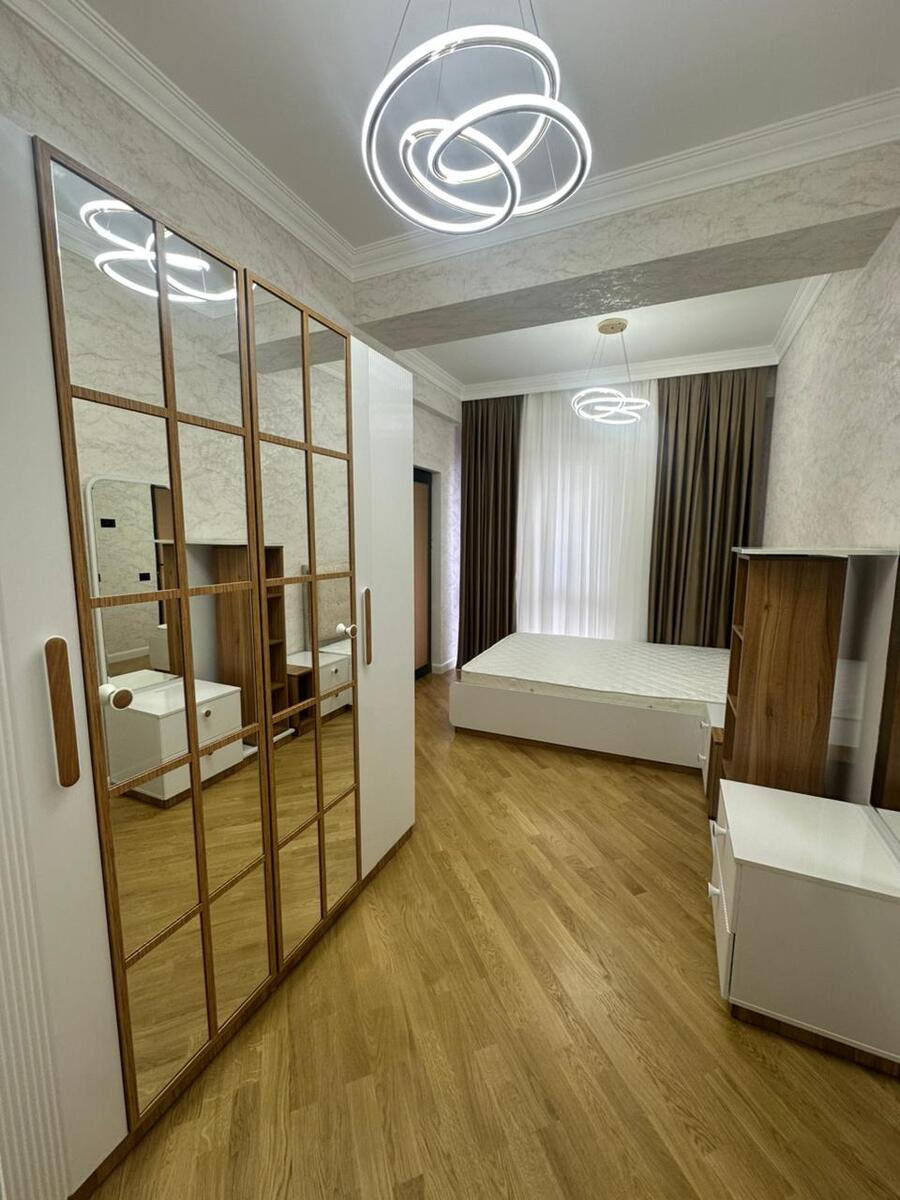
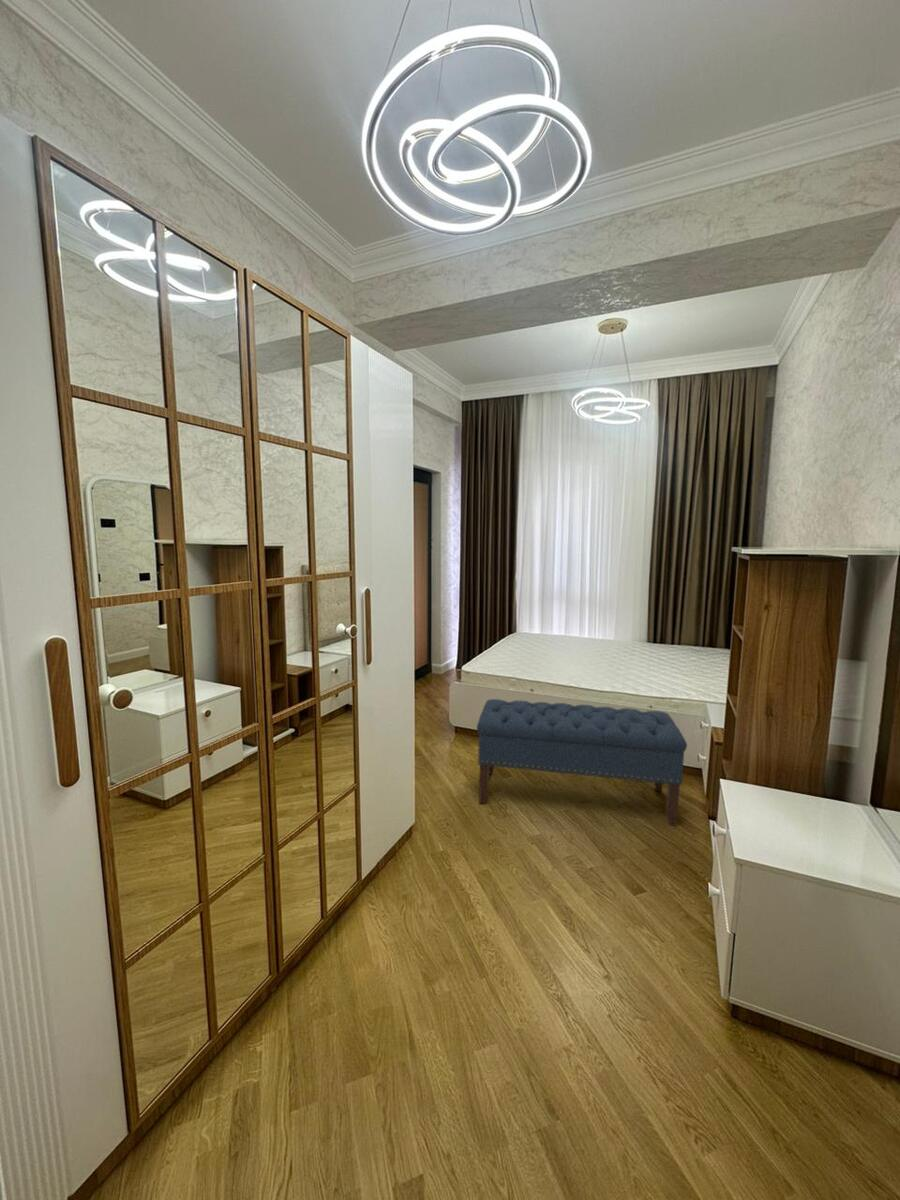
+ bench (574, 754)
